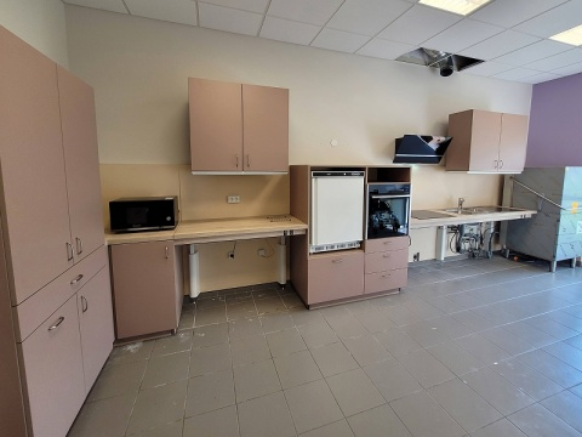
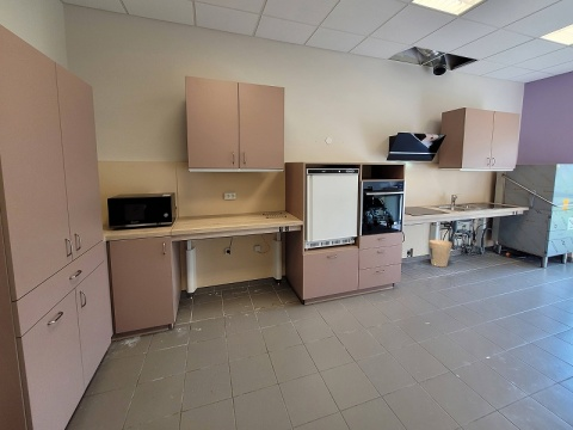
+ trash can (439, 253)
